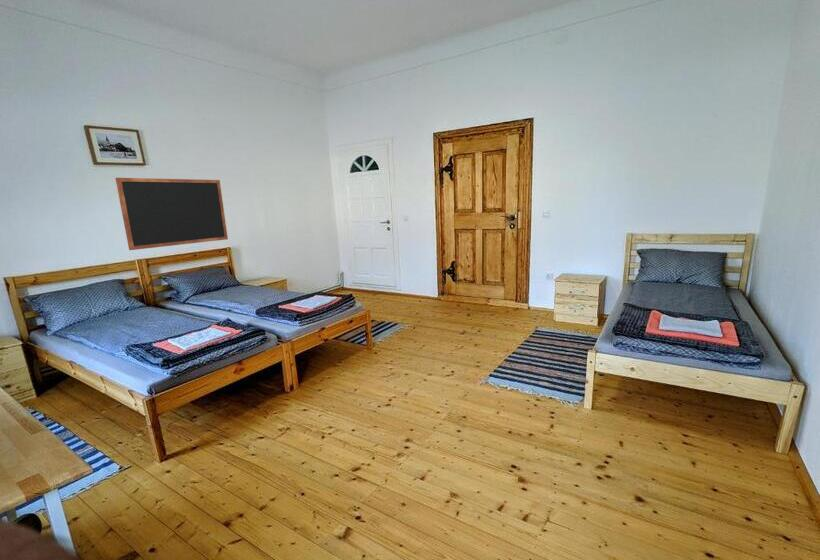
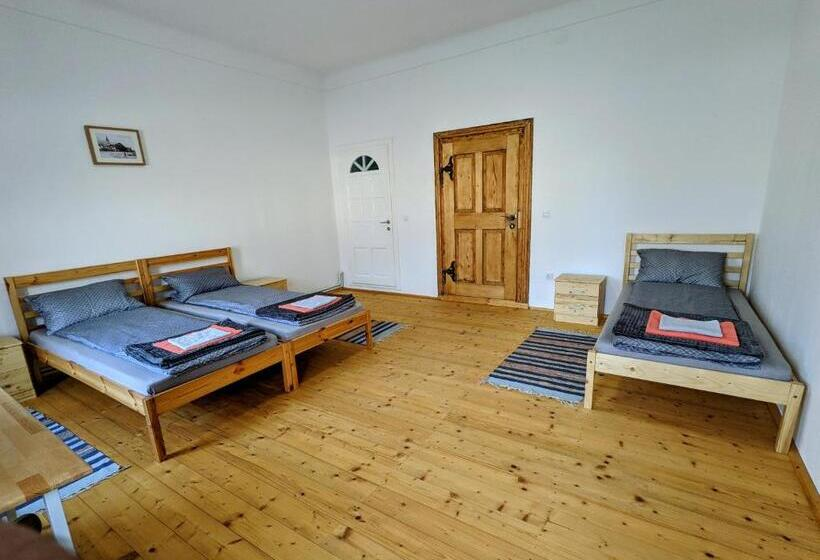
- chalkboard (178, 212)
